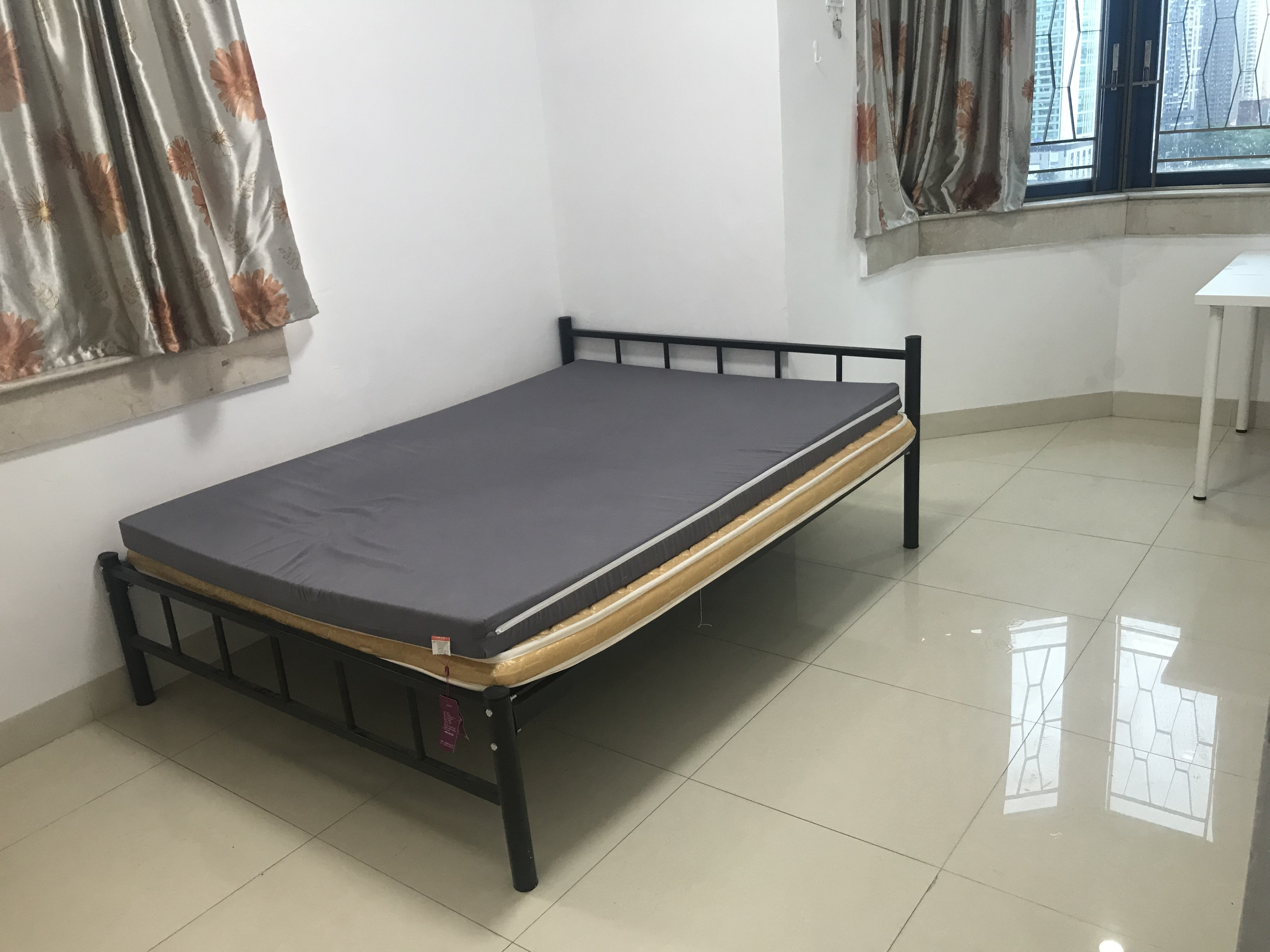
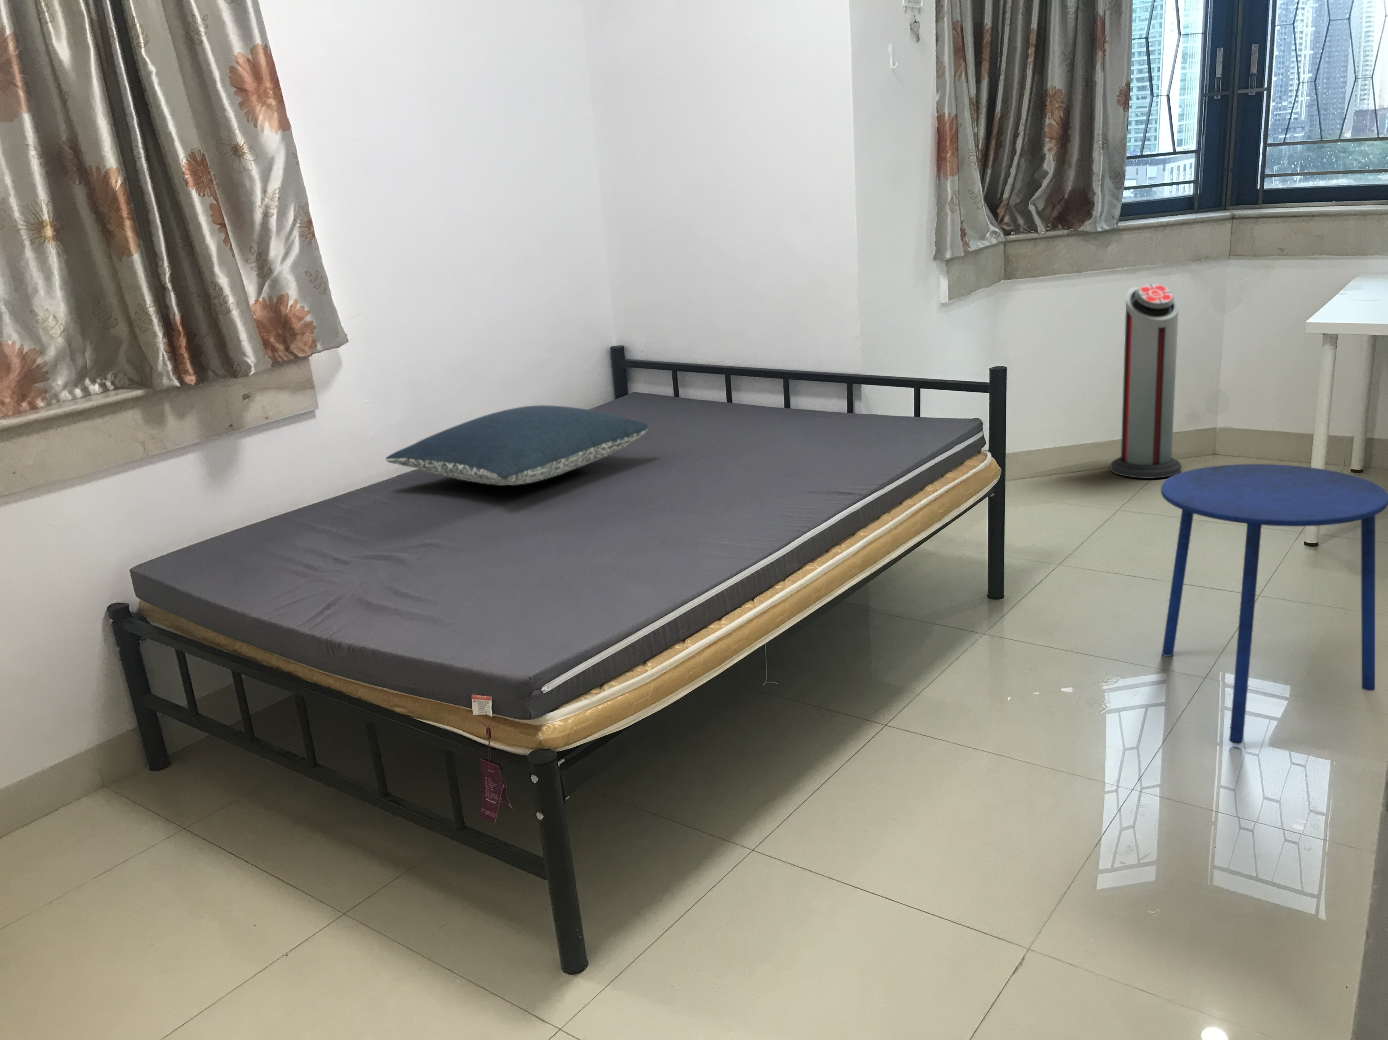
+ pillow (519, 444)
+ side table (1255, 598)
+ air purifier (1149, 379)
